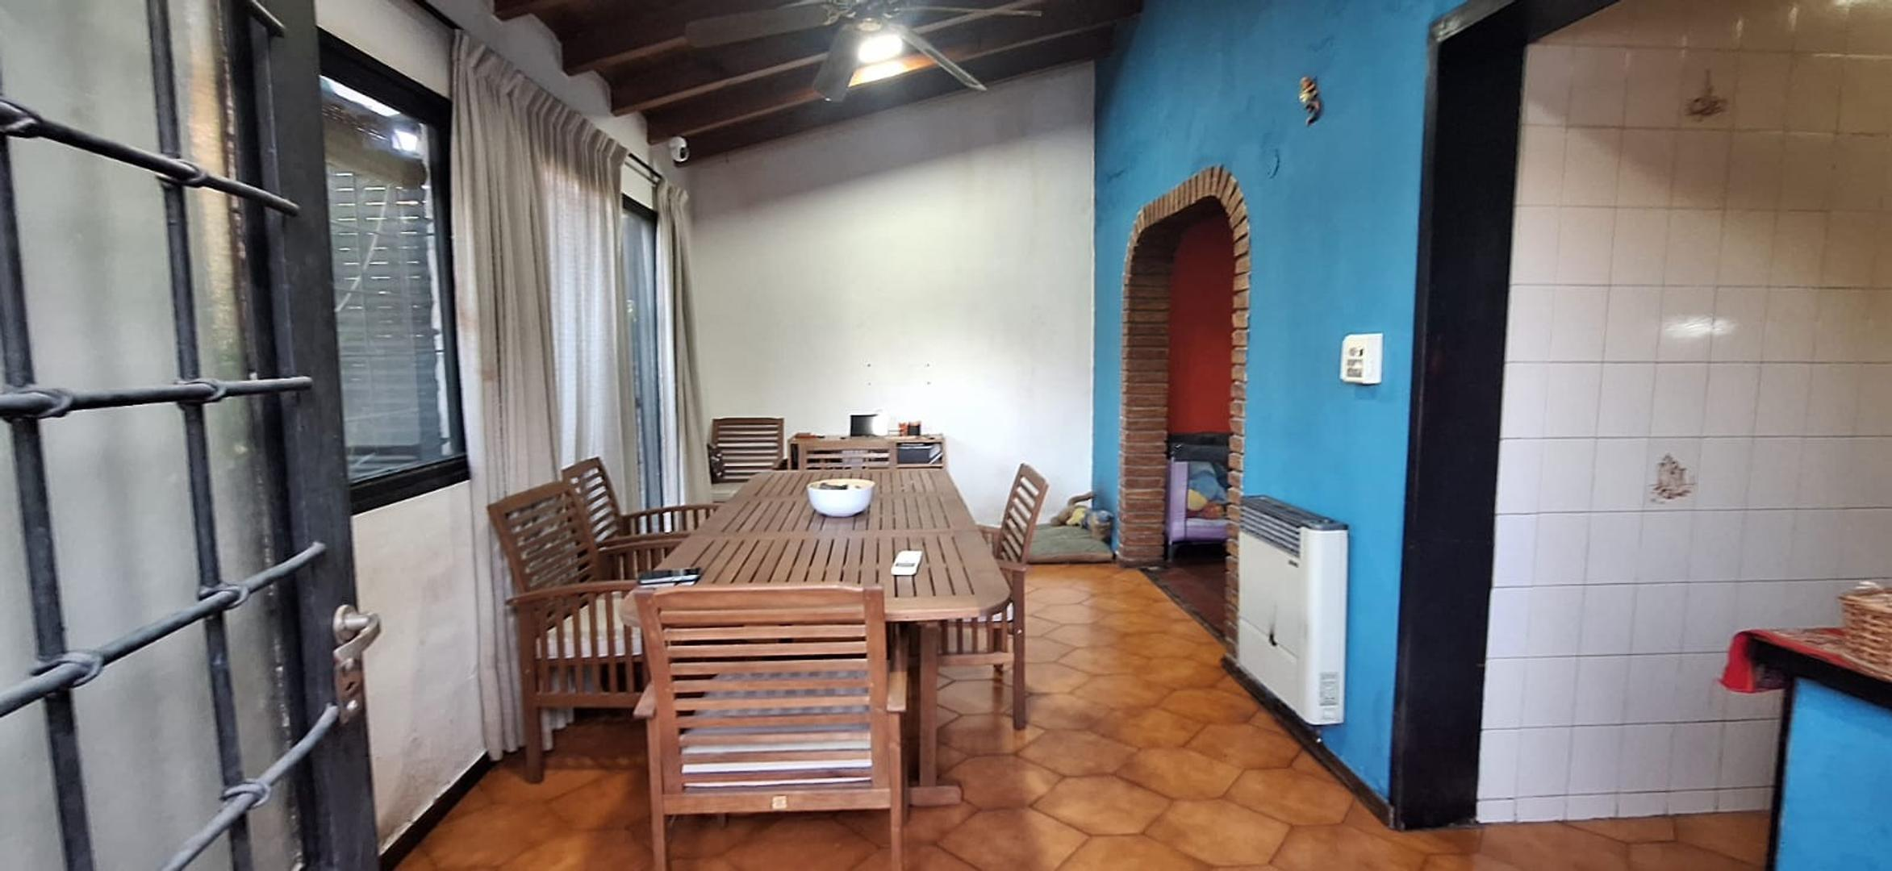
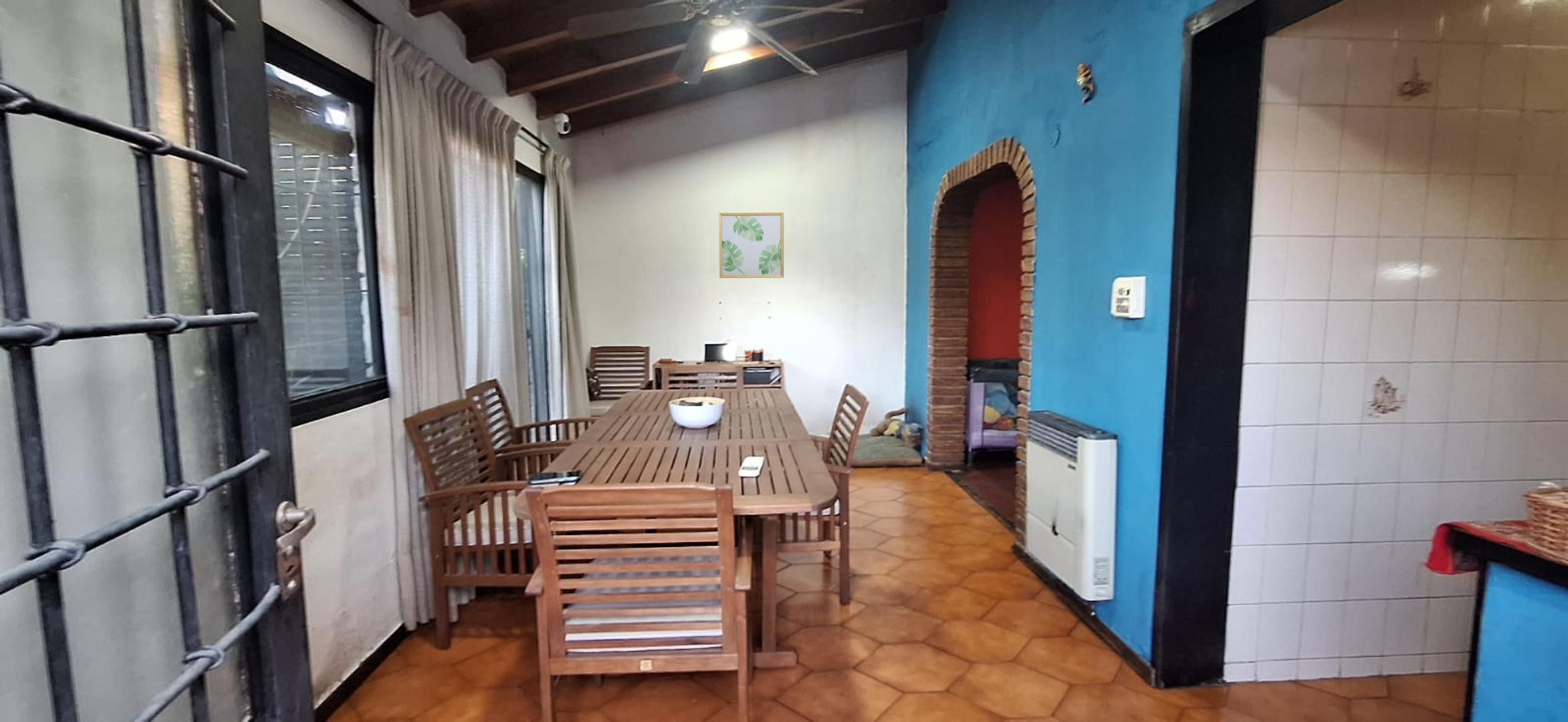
+ wall art (751, 245)
